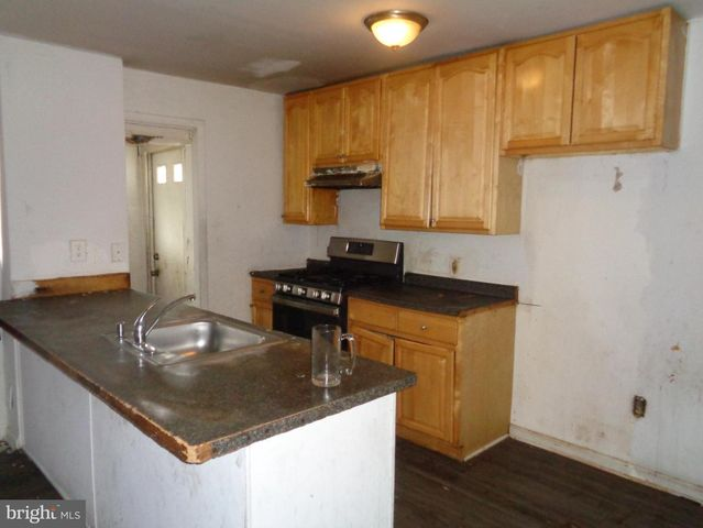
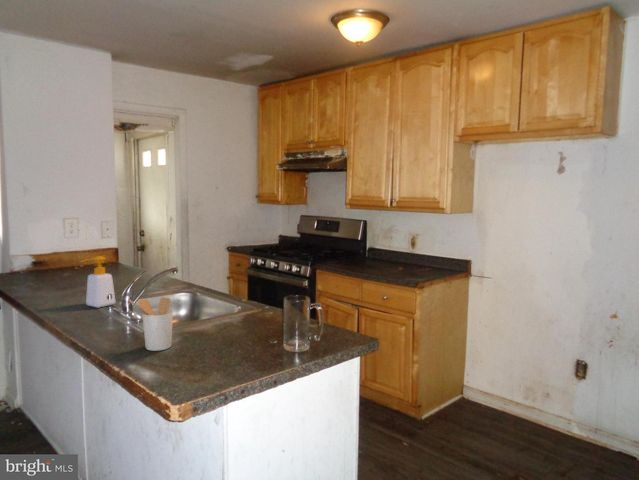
+ soap bottle (95, 281)
+ utensil holder (150, 322)
